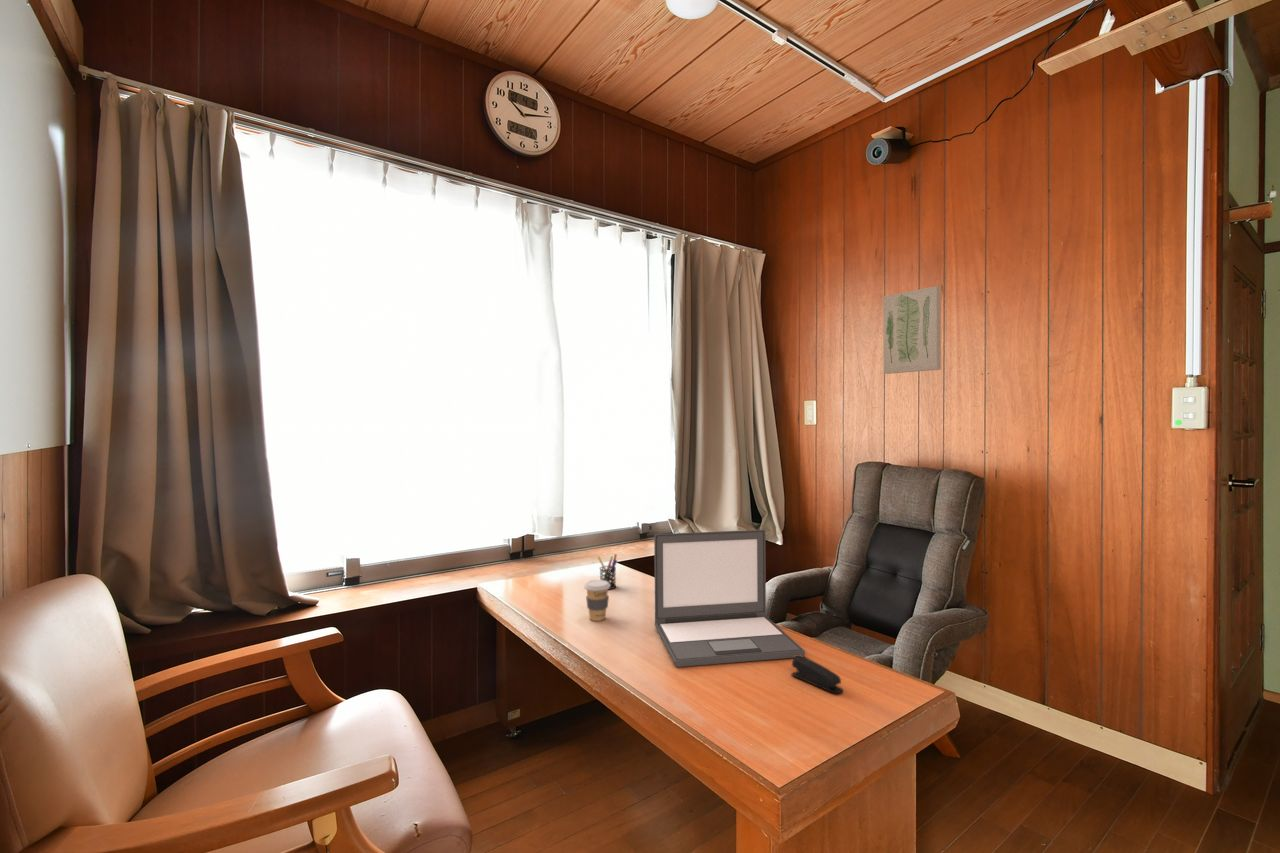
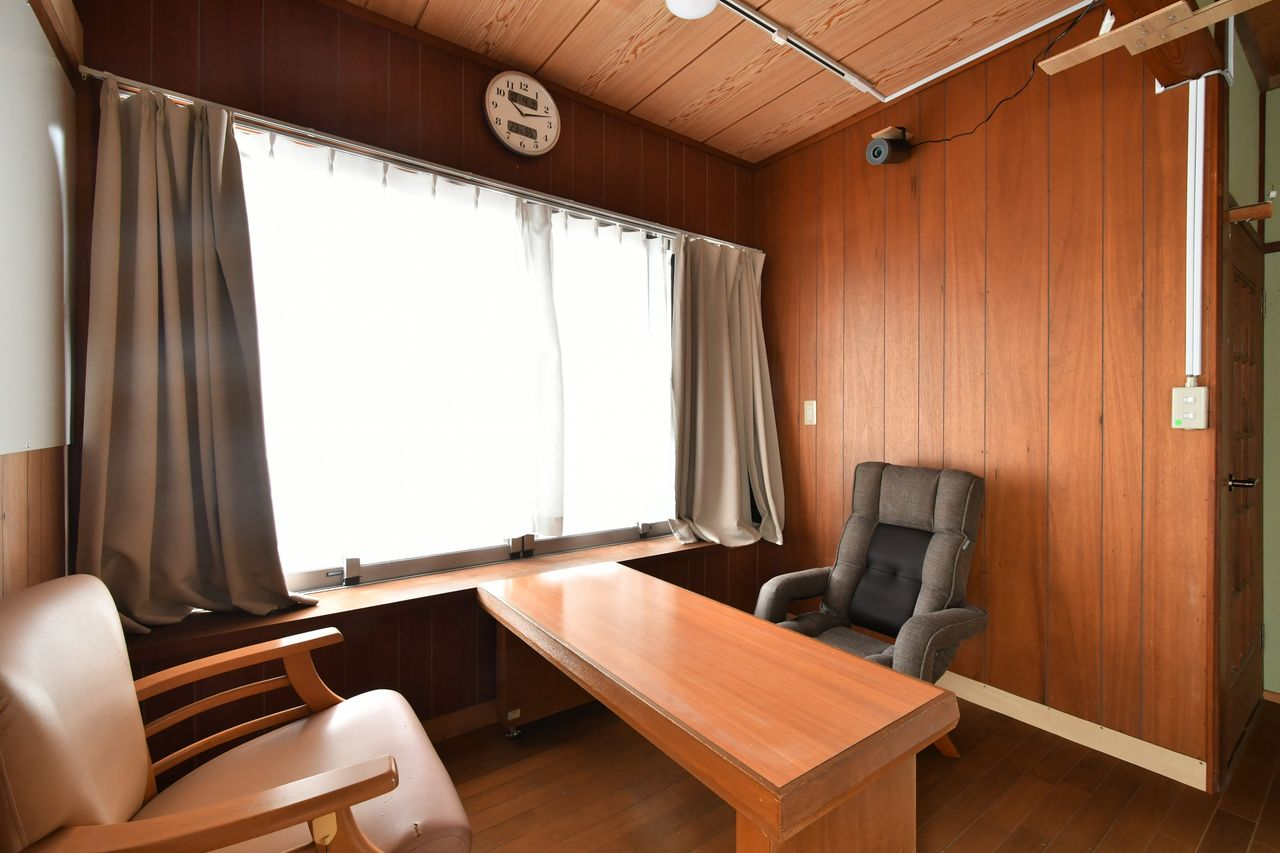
- pen holder (609, 569)
- wall art (911, 331)
- stapler (816, 672)
- laptop (724, 590)
- coffee cup (597, 600)
